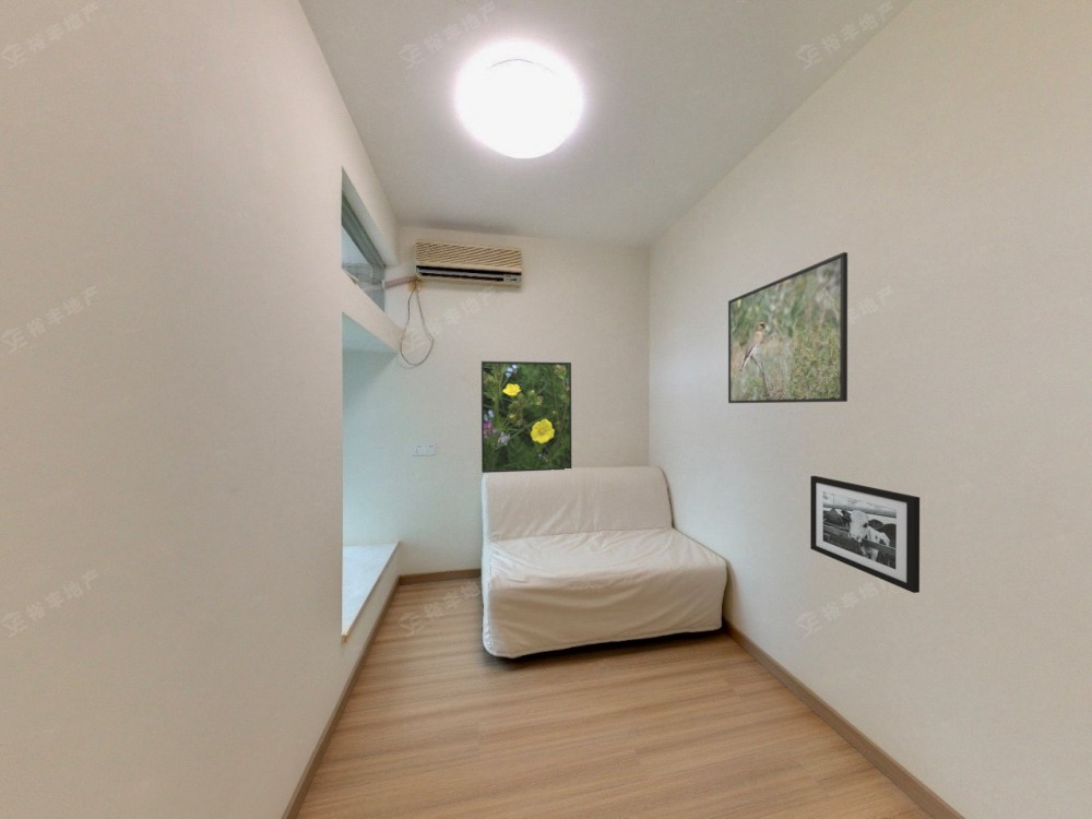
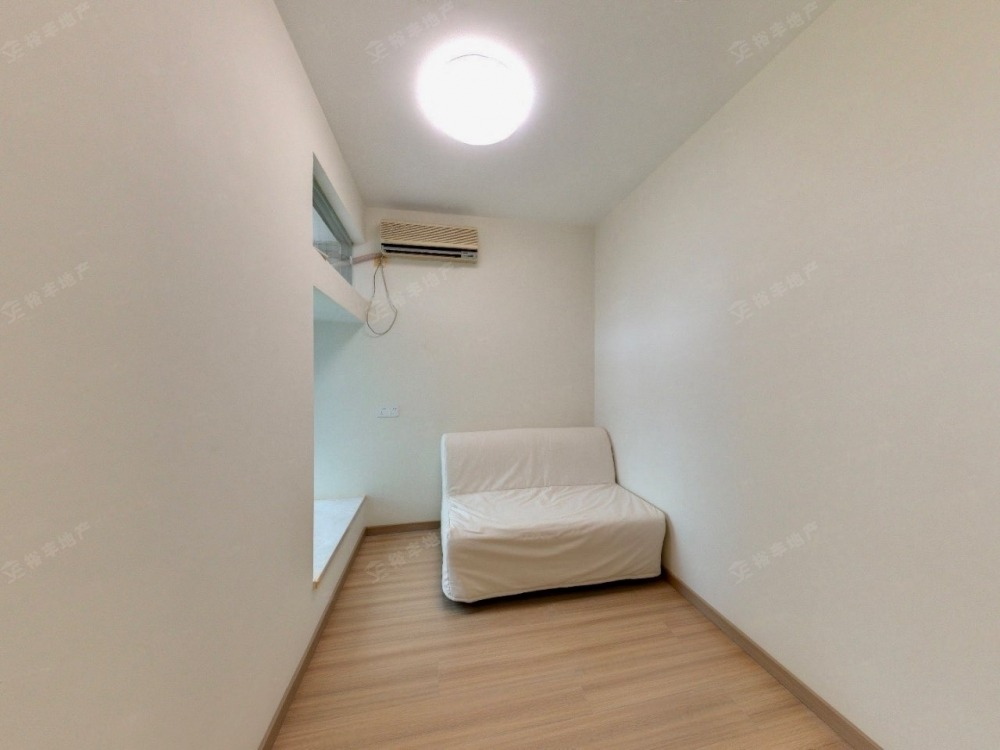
- picture frame (857, 526)
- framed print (776, 342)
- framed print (526, 416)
